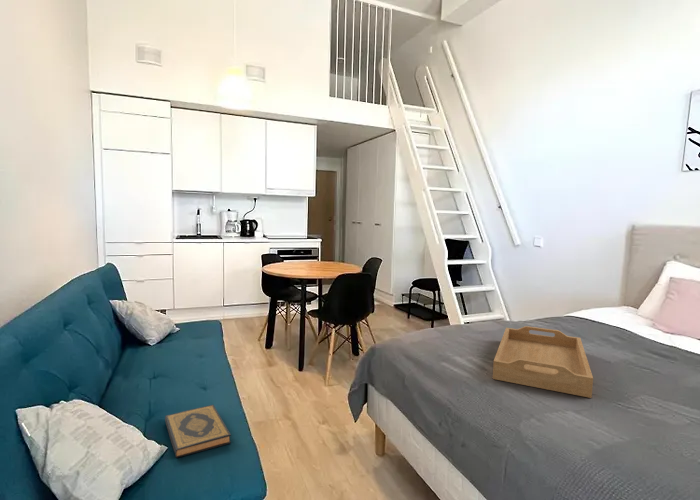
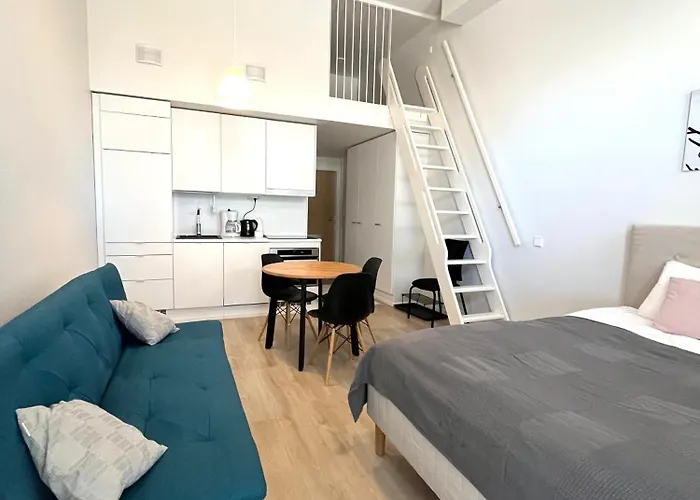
- serving tray (541, 353)
- hardback book (196, 428)
